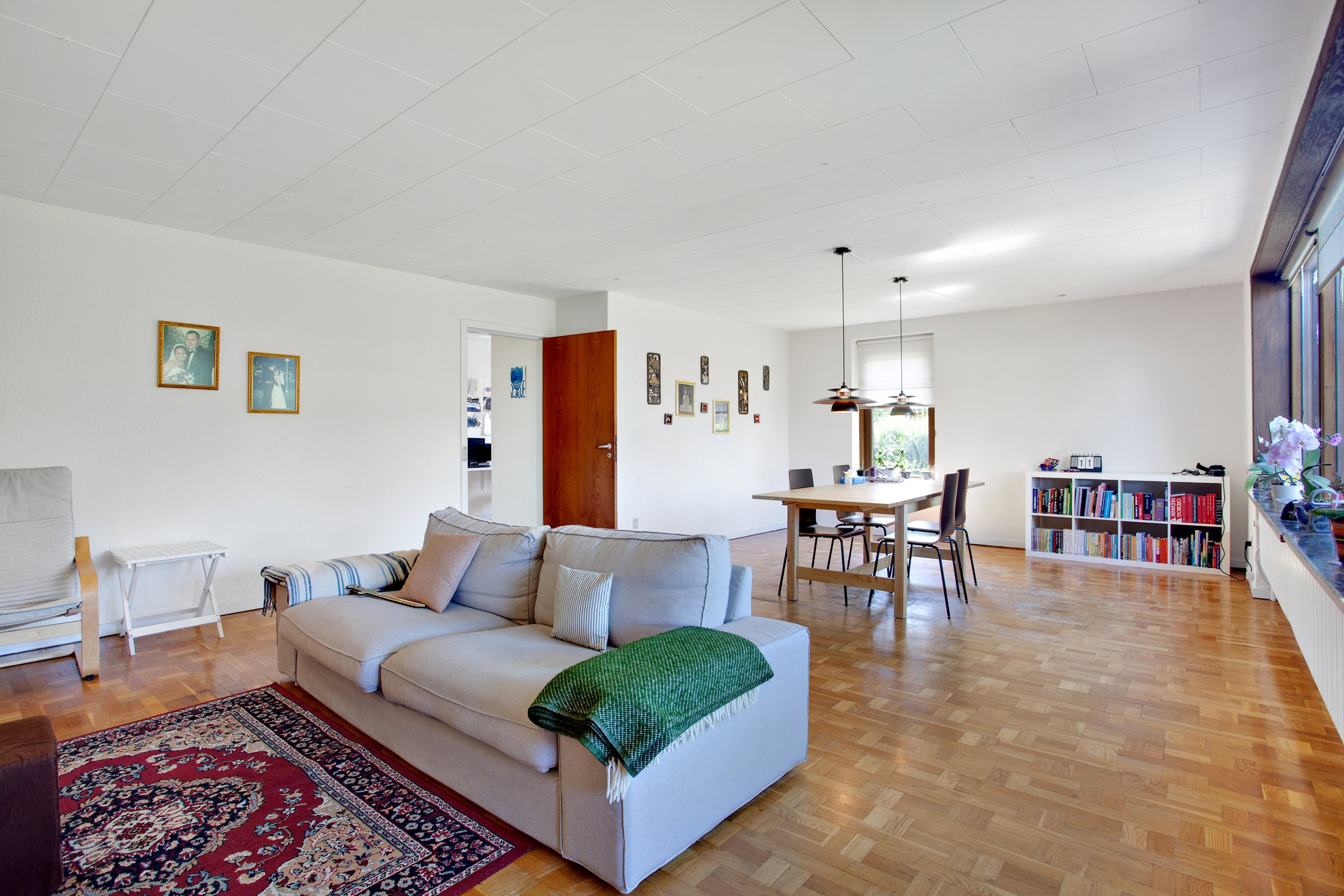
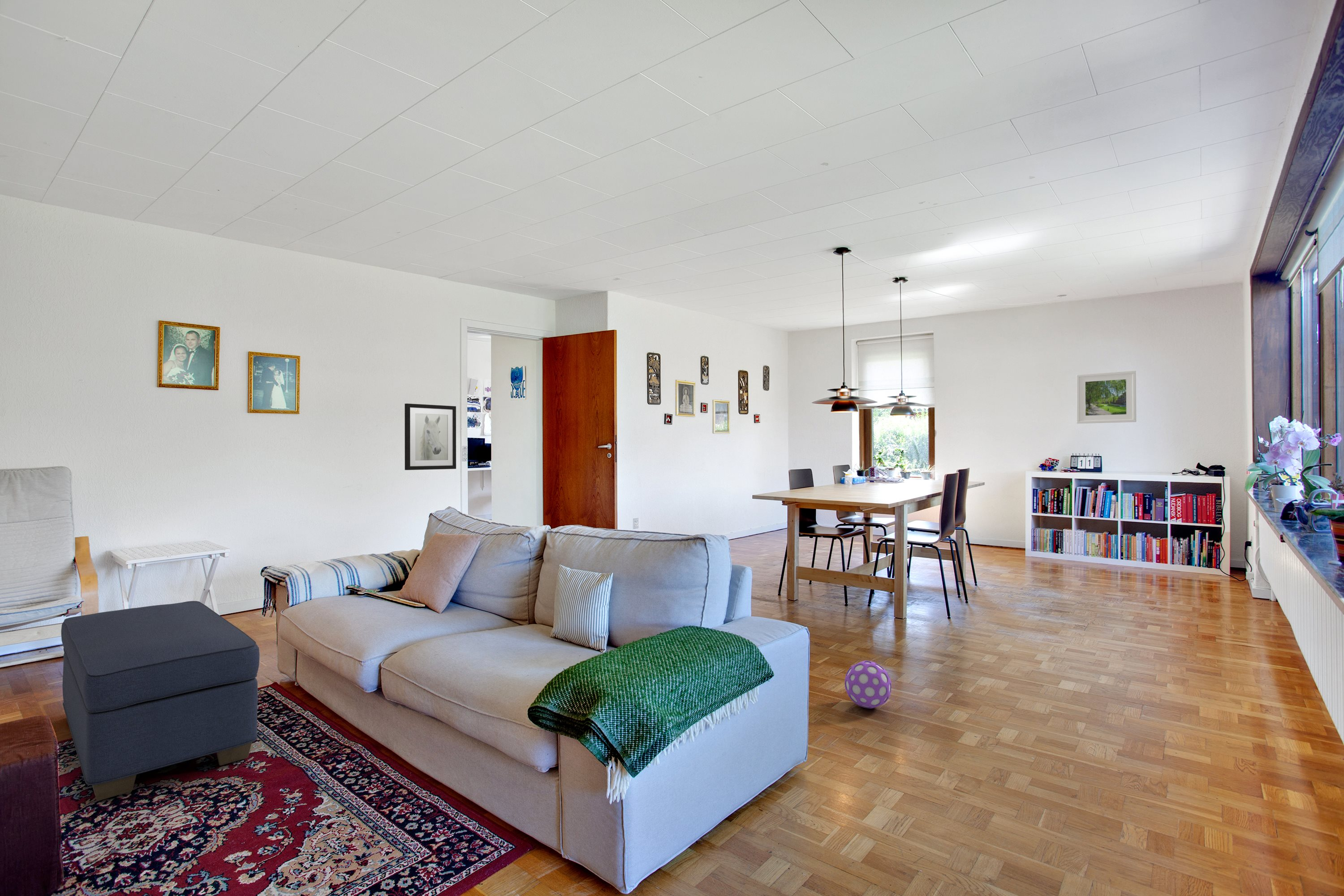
+ ottoman (154, 680)
+ decorative ball (868, 684)
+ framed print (1105, 397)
+ wall art (431, 437)
